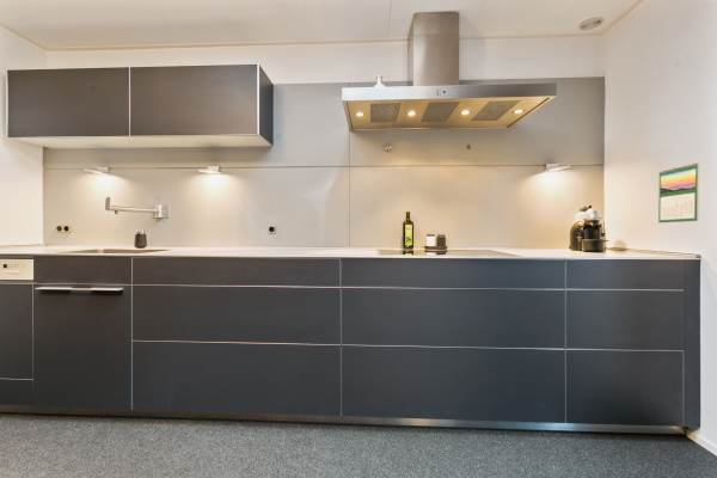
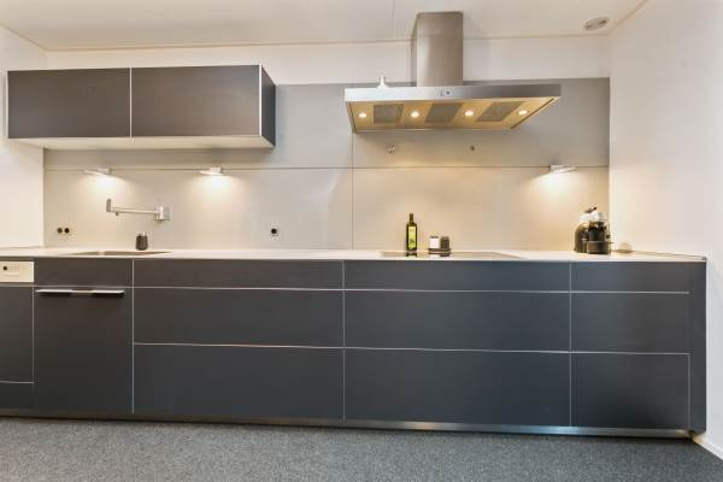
- calendar (678, 194)
